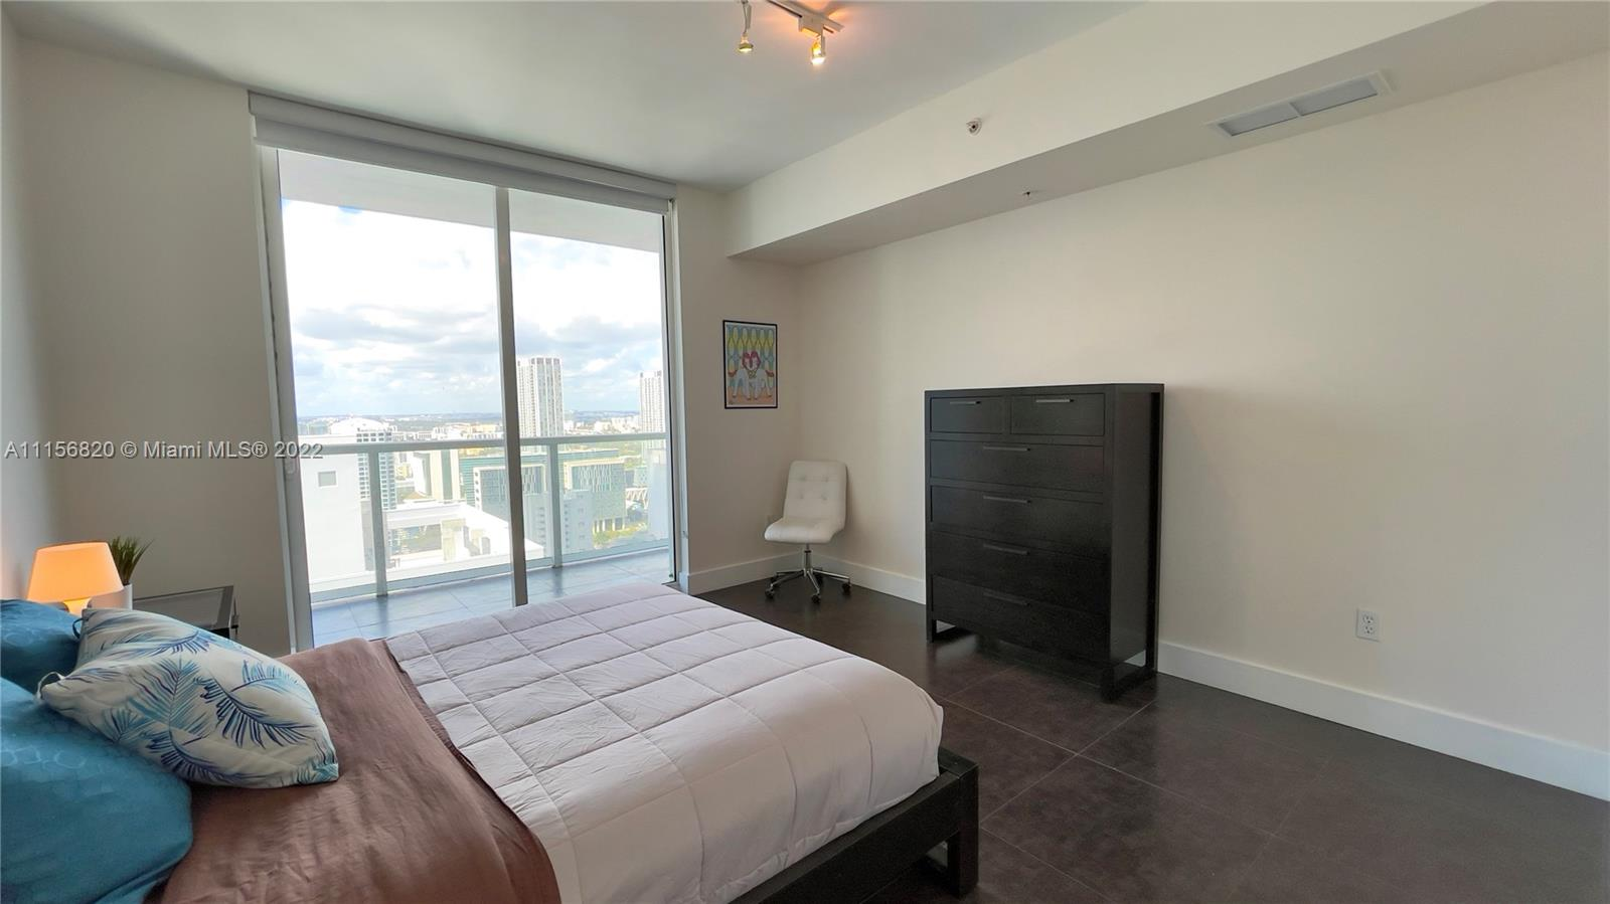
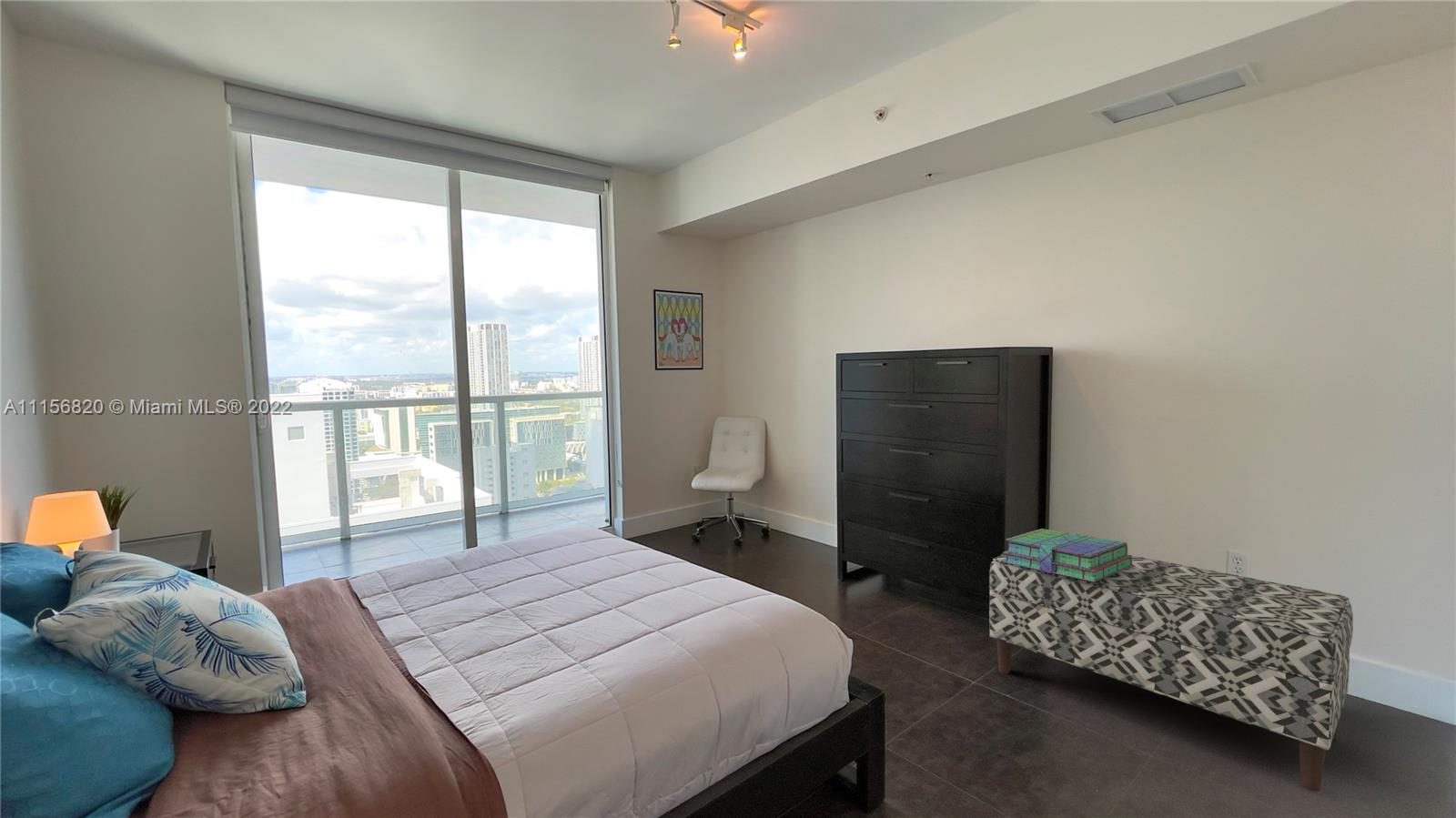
+ stack of books (1066, 554)
+ bench (1149, 638)
